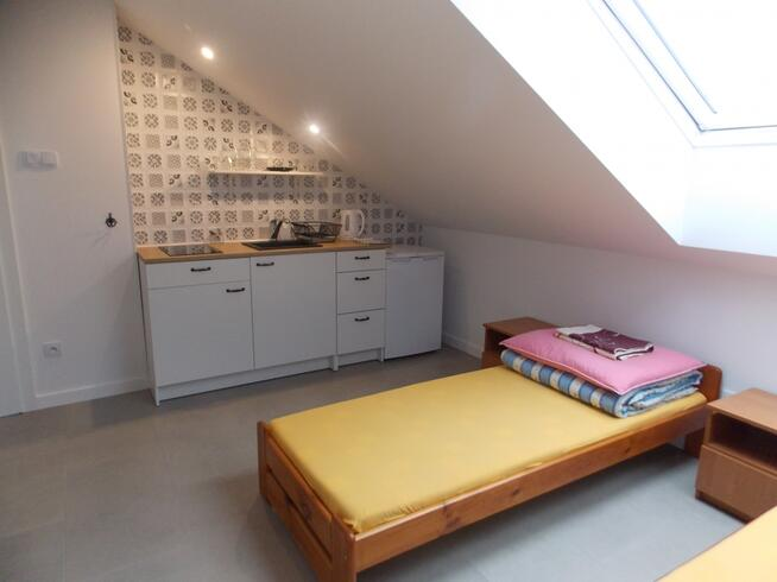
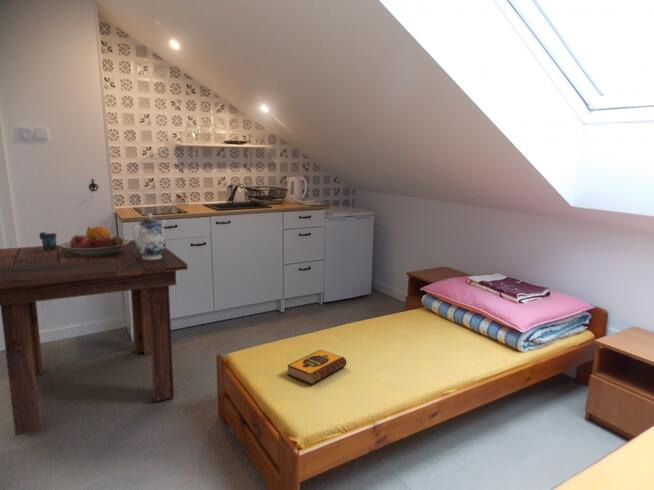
+ mug (48, 241)
+ hardback book (317, 366)
+ teapot (151, 235)
+ fruit bowl (96, 240)
+ dining table (86, 295)
